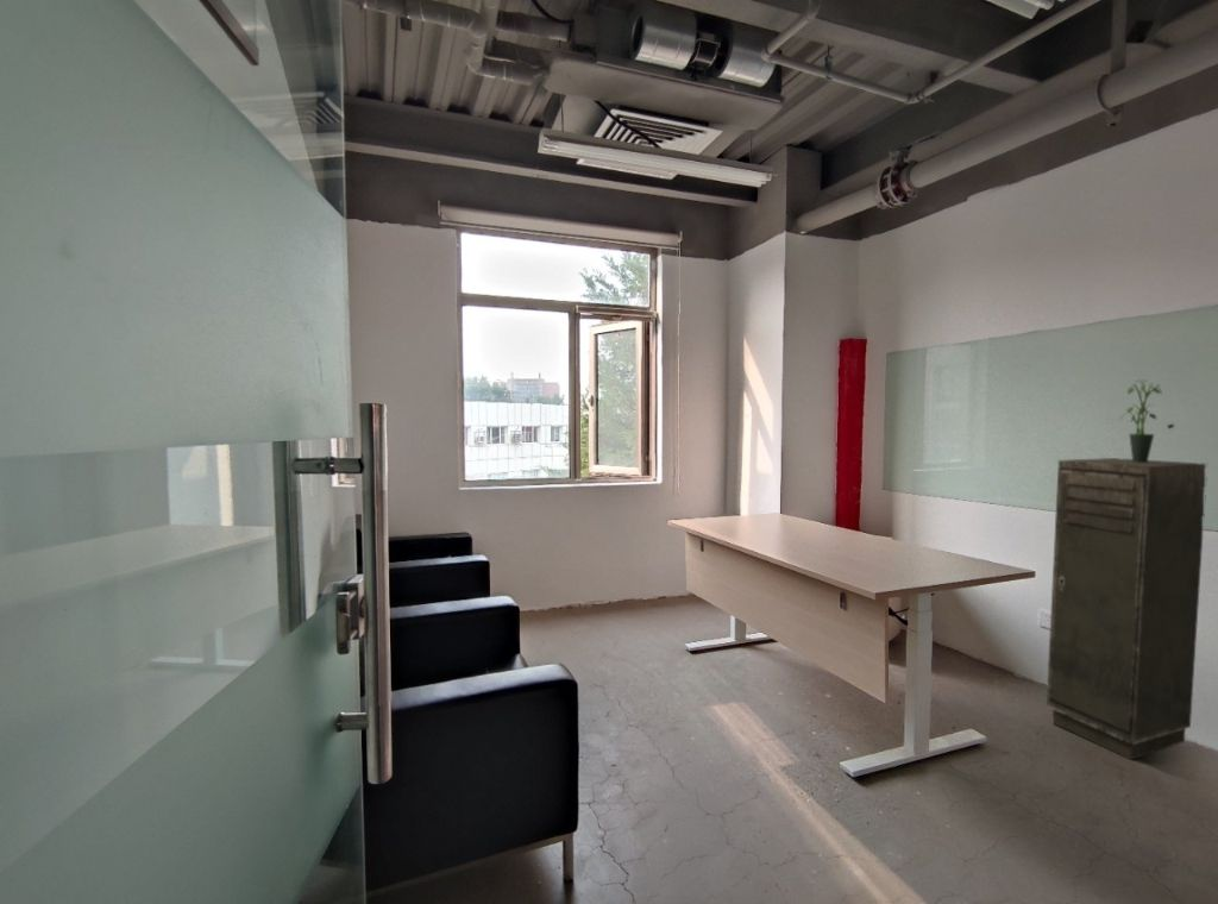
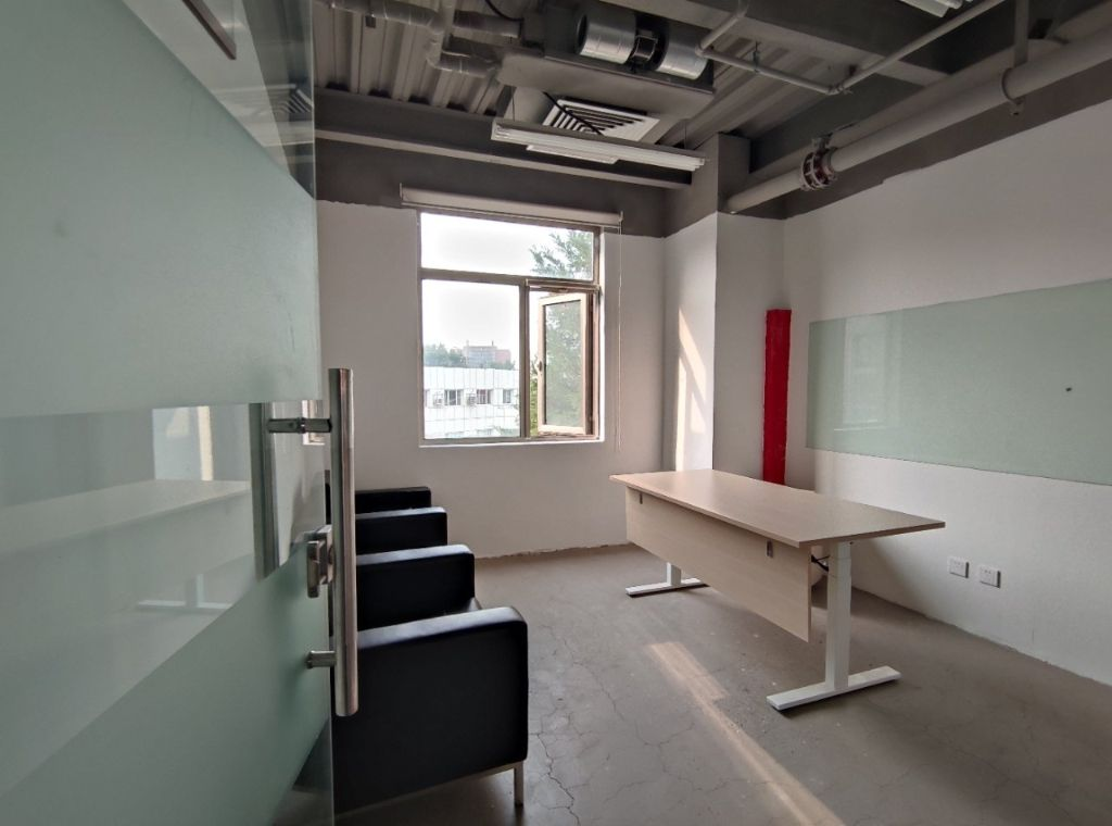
- potted plant (1139, 420)
- storage cabinet (1120, 599)
